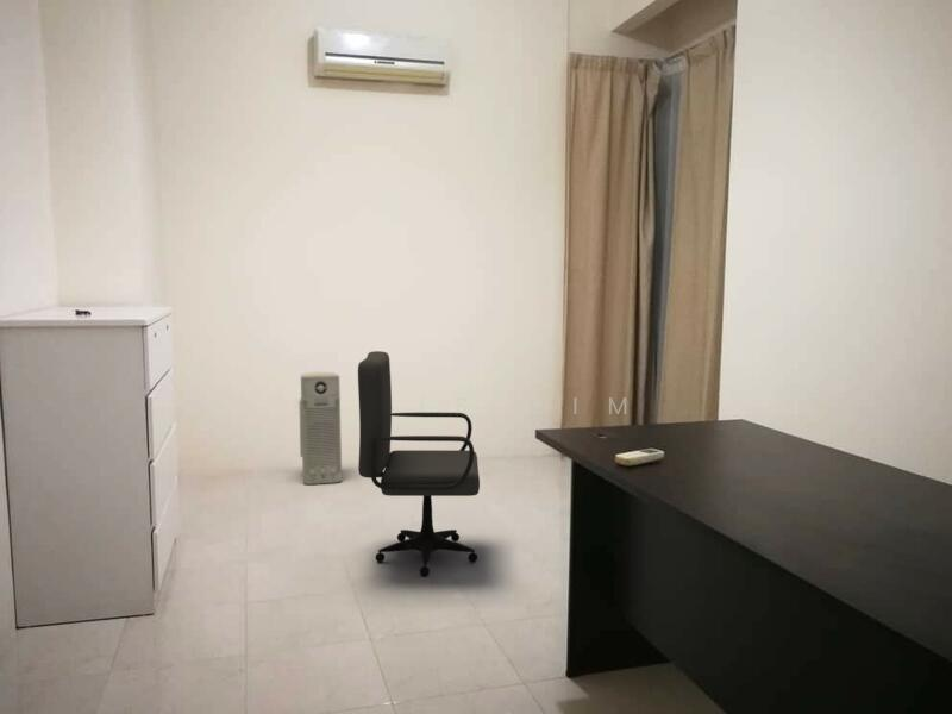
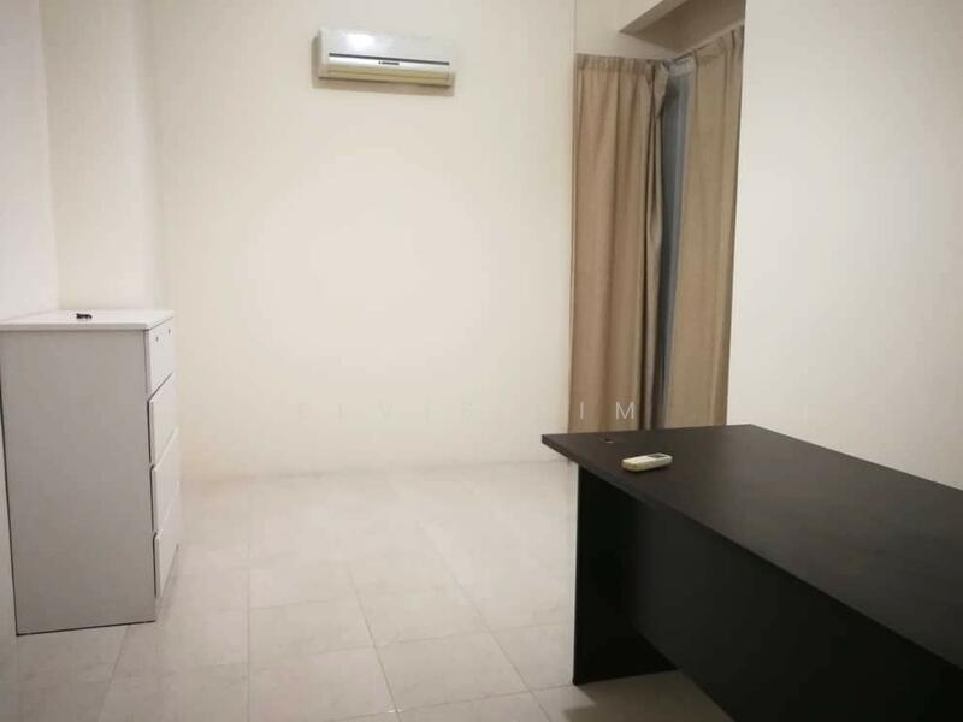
- office chair (424, 457)
- air purifier (319, 425)
